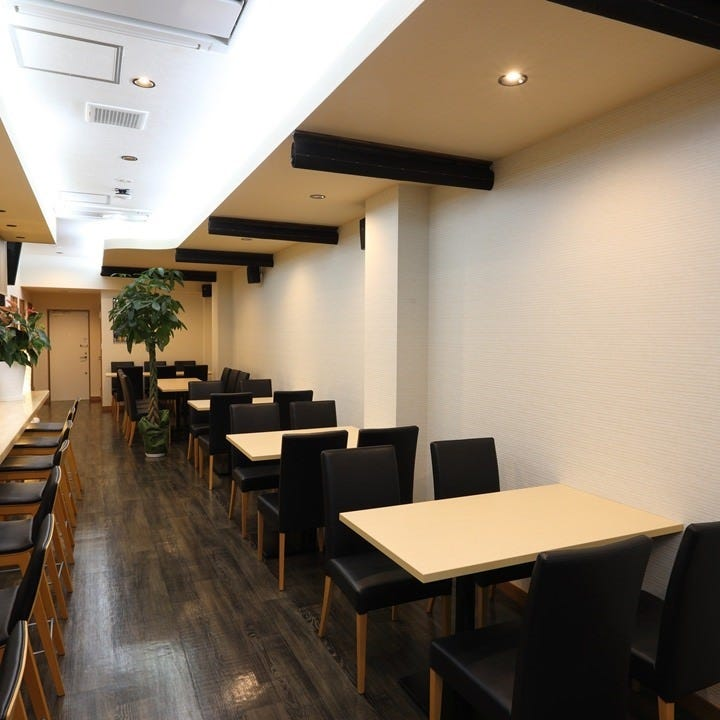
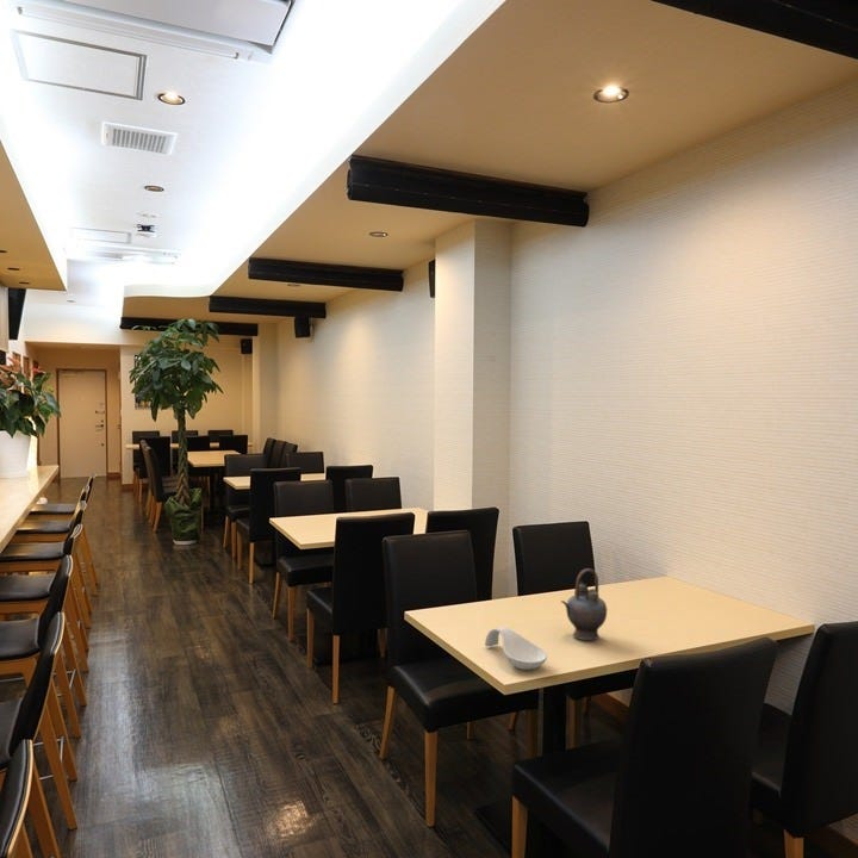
+ spoon rest (512, 646)
+ teapot (582, 603)
